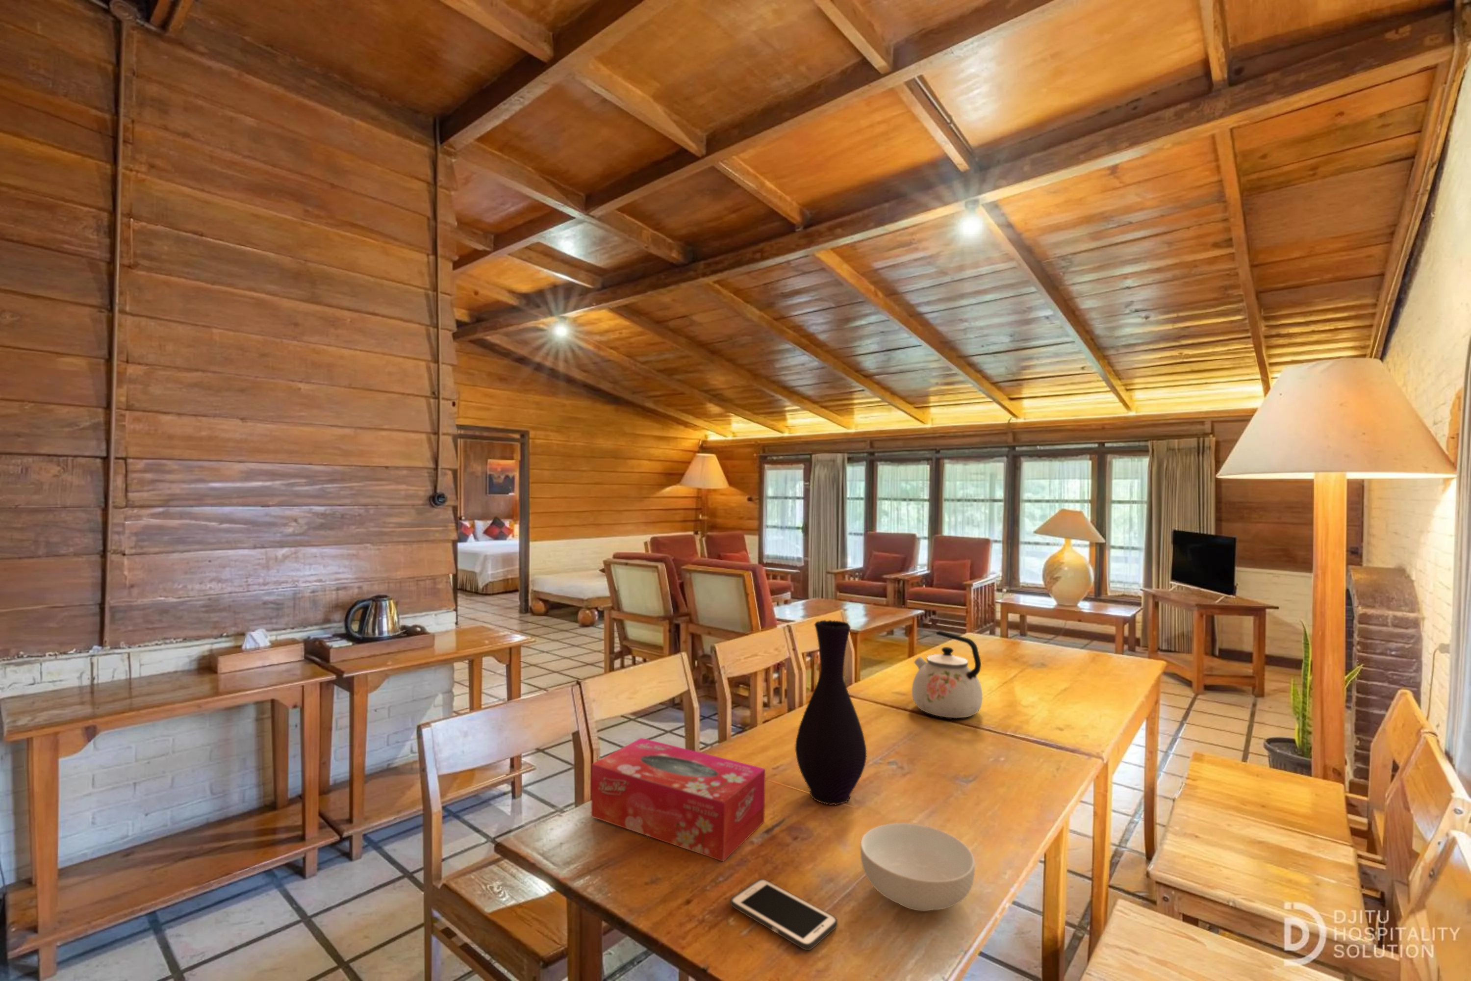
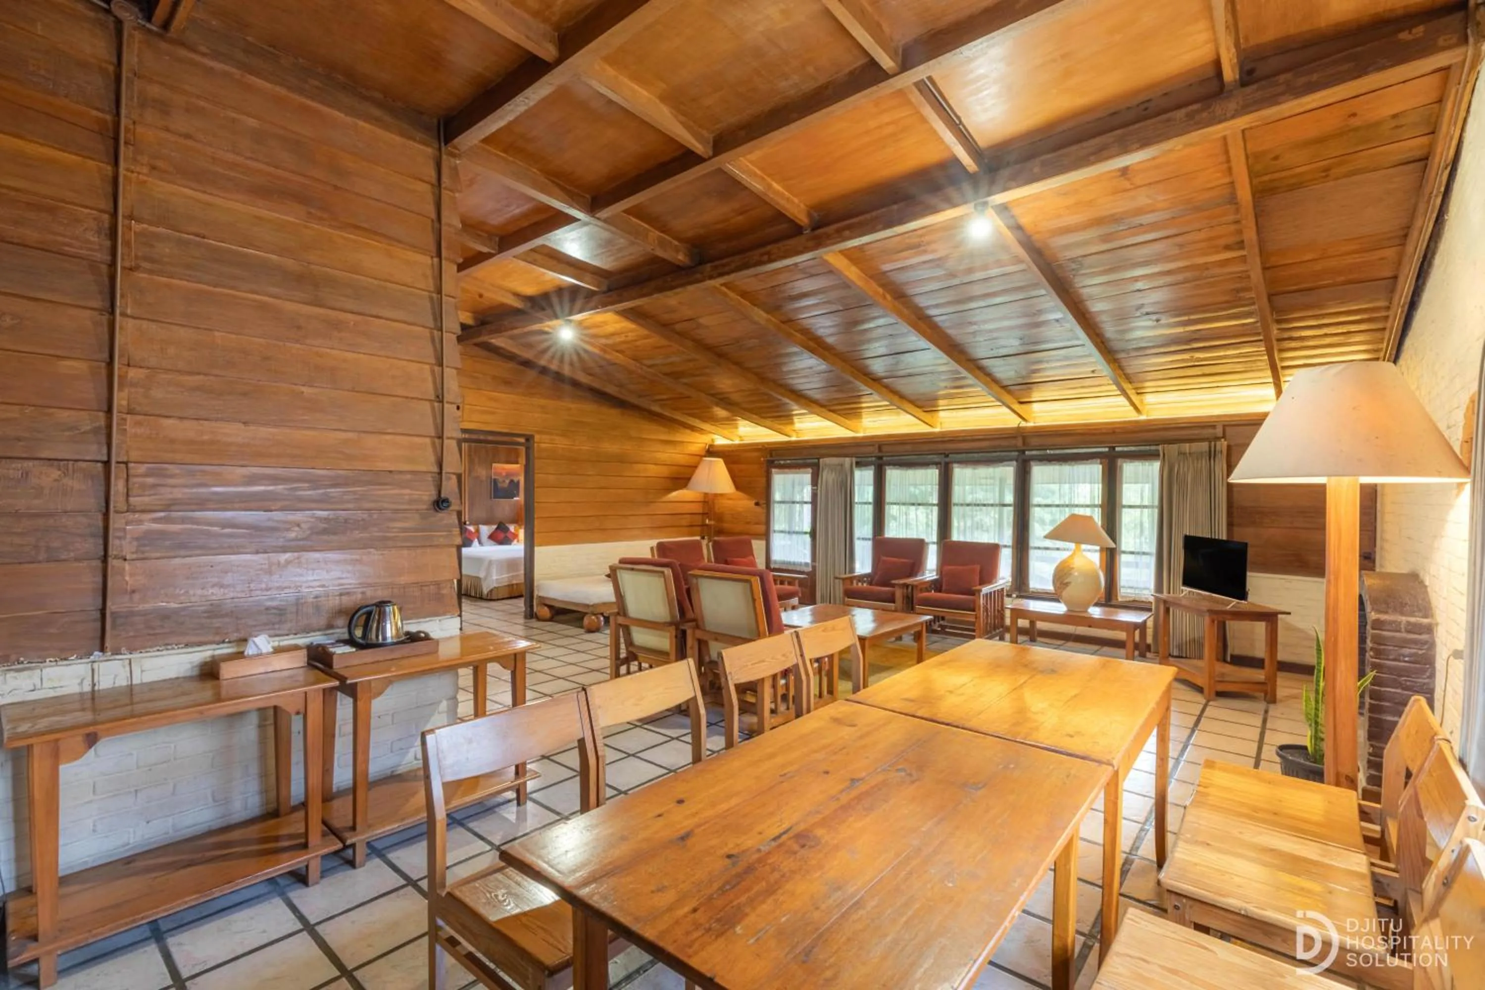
- cereal bowl (916, 872)
- tissue box (677, 793)
- cell phone (783, 912)
- vase (831, 709)
- kettle (946, 671)
